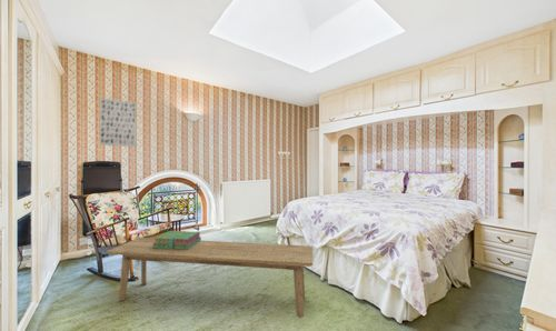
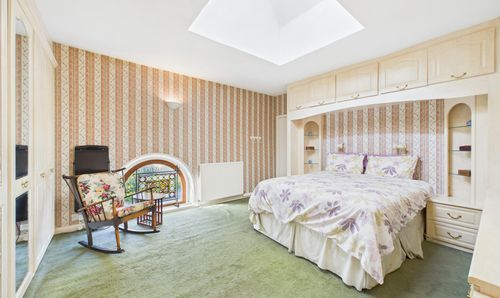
- wall art (118, 123)
- bench (217, 264)
- stack of books (177, 239)
